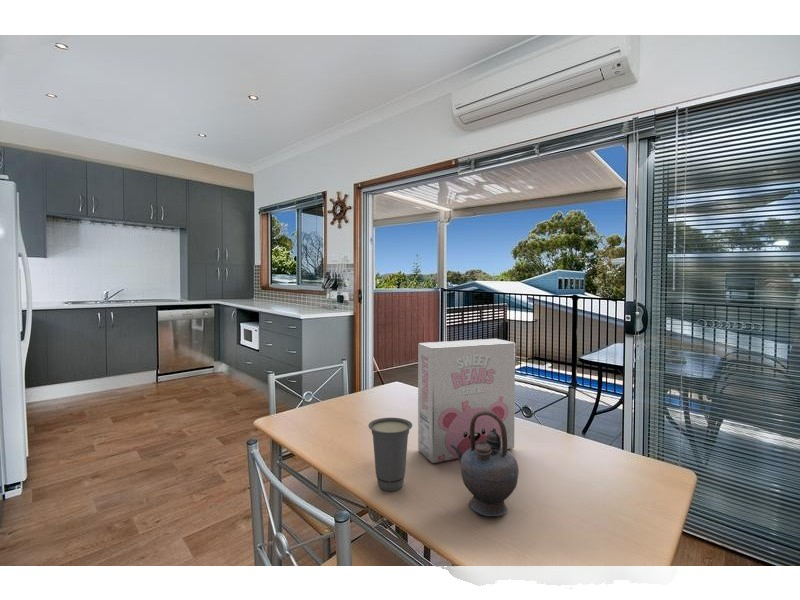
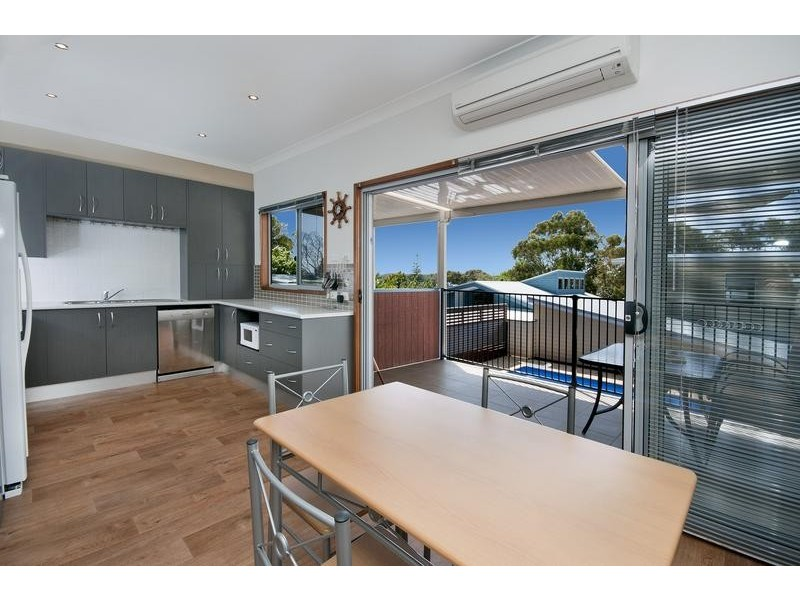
- cereal box (466, 396)
- cup (390, 455)
- teapot (482, 457)
